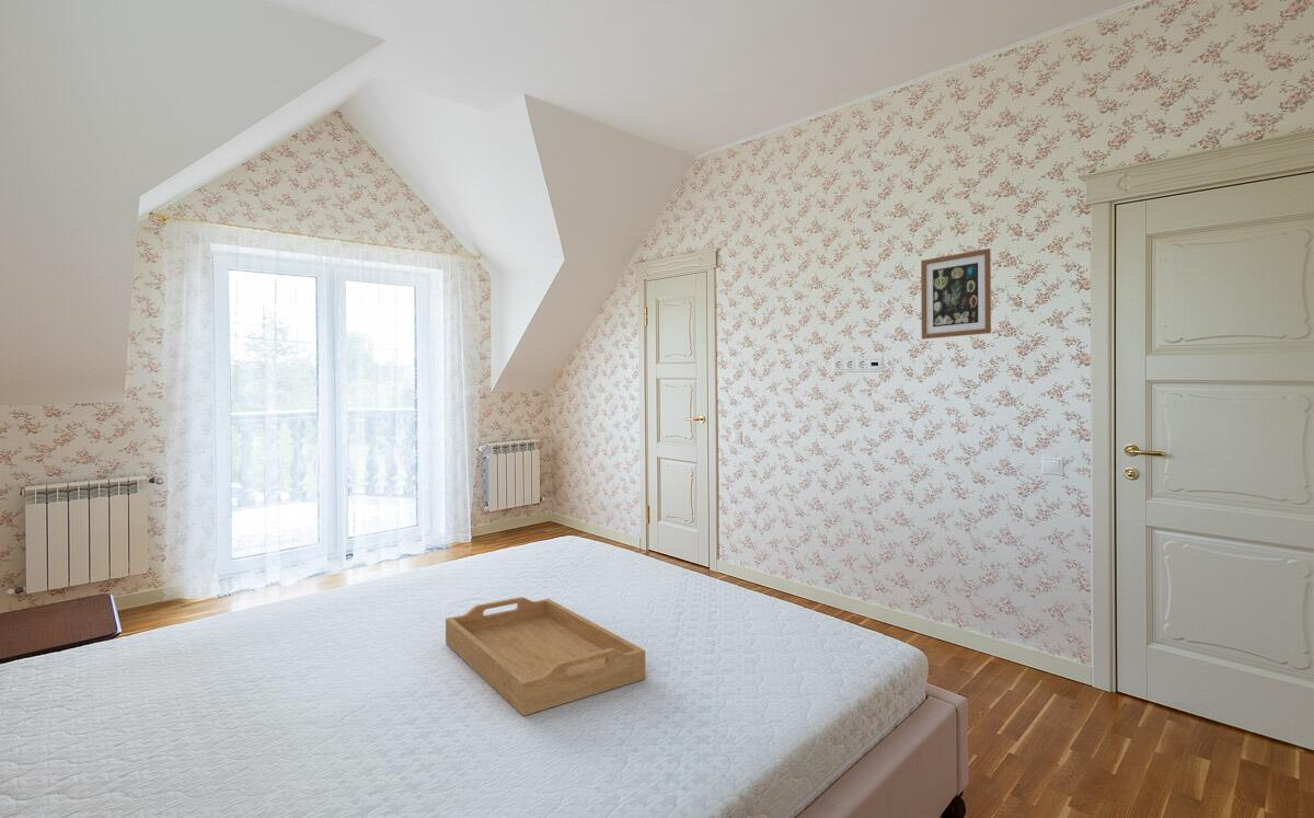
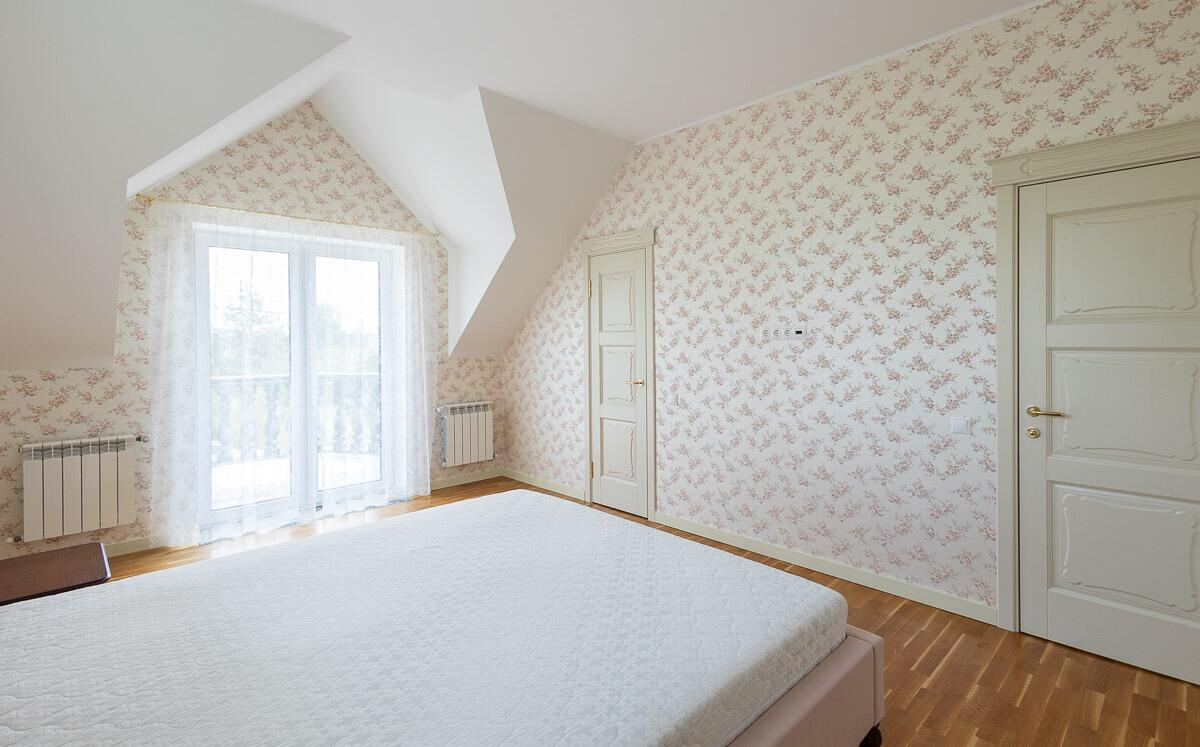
- serving tray (538, 642)
- wall art (954, 295)
